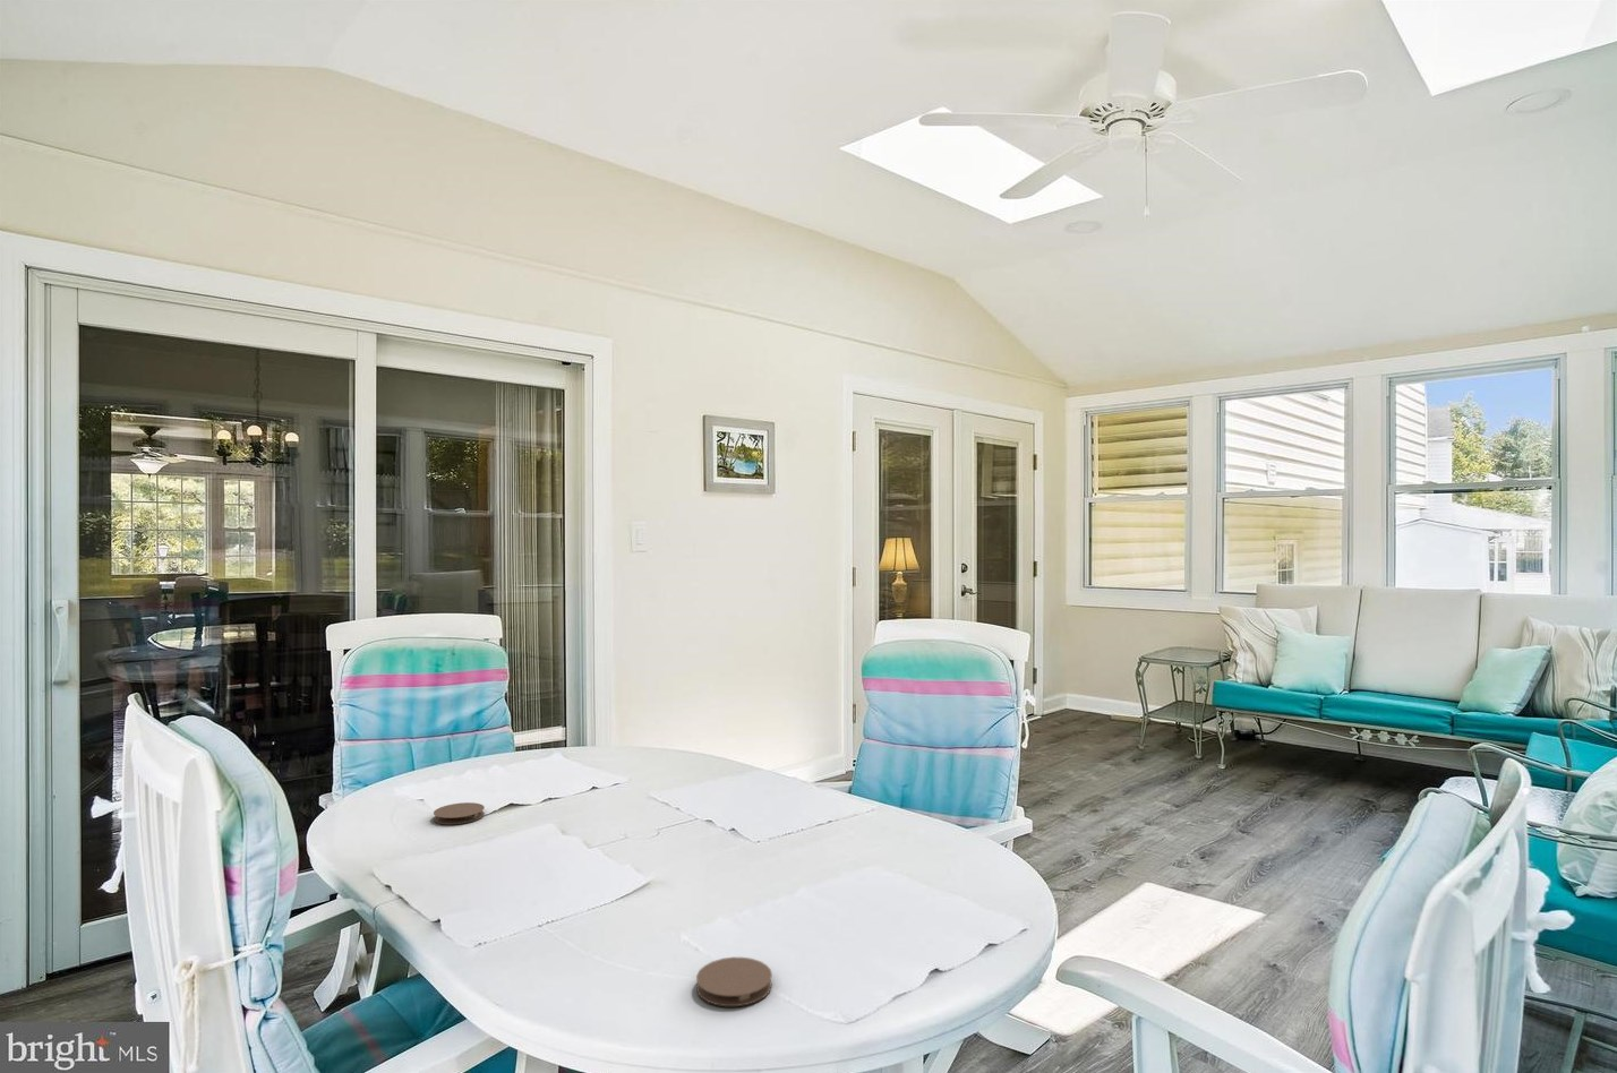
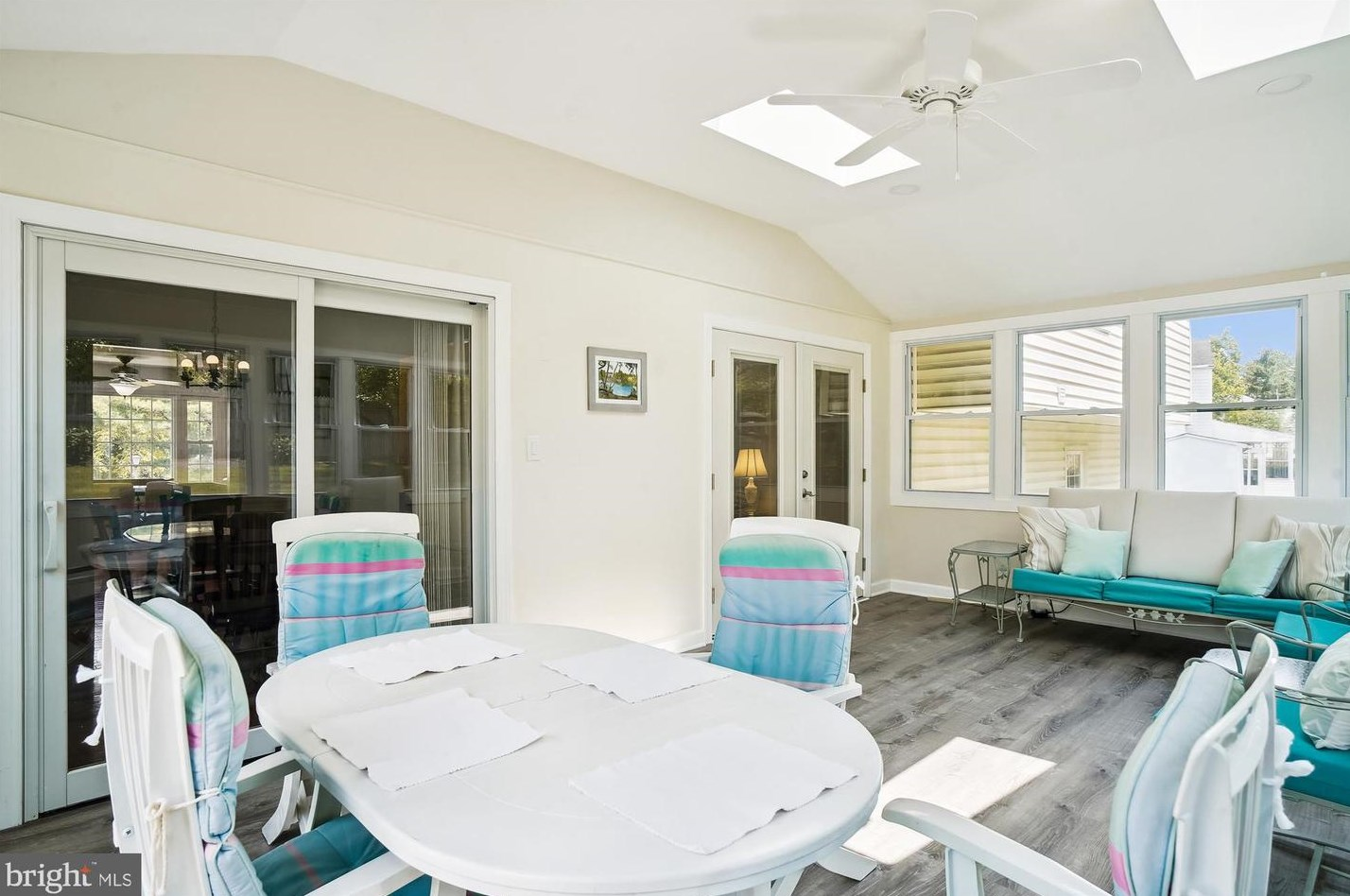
- coaster (459, 813)
- coaster (734, 980)
